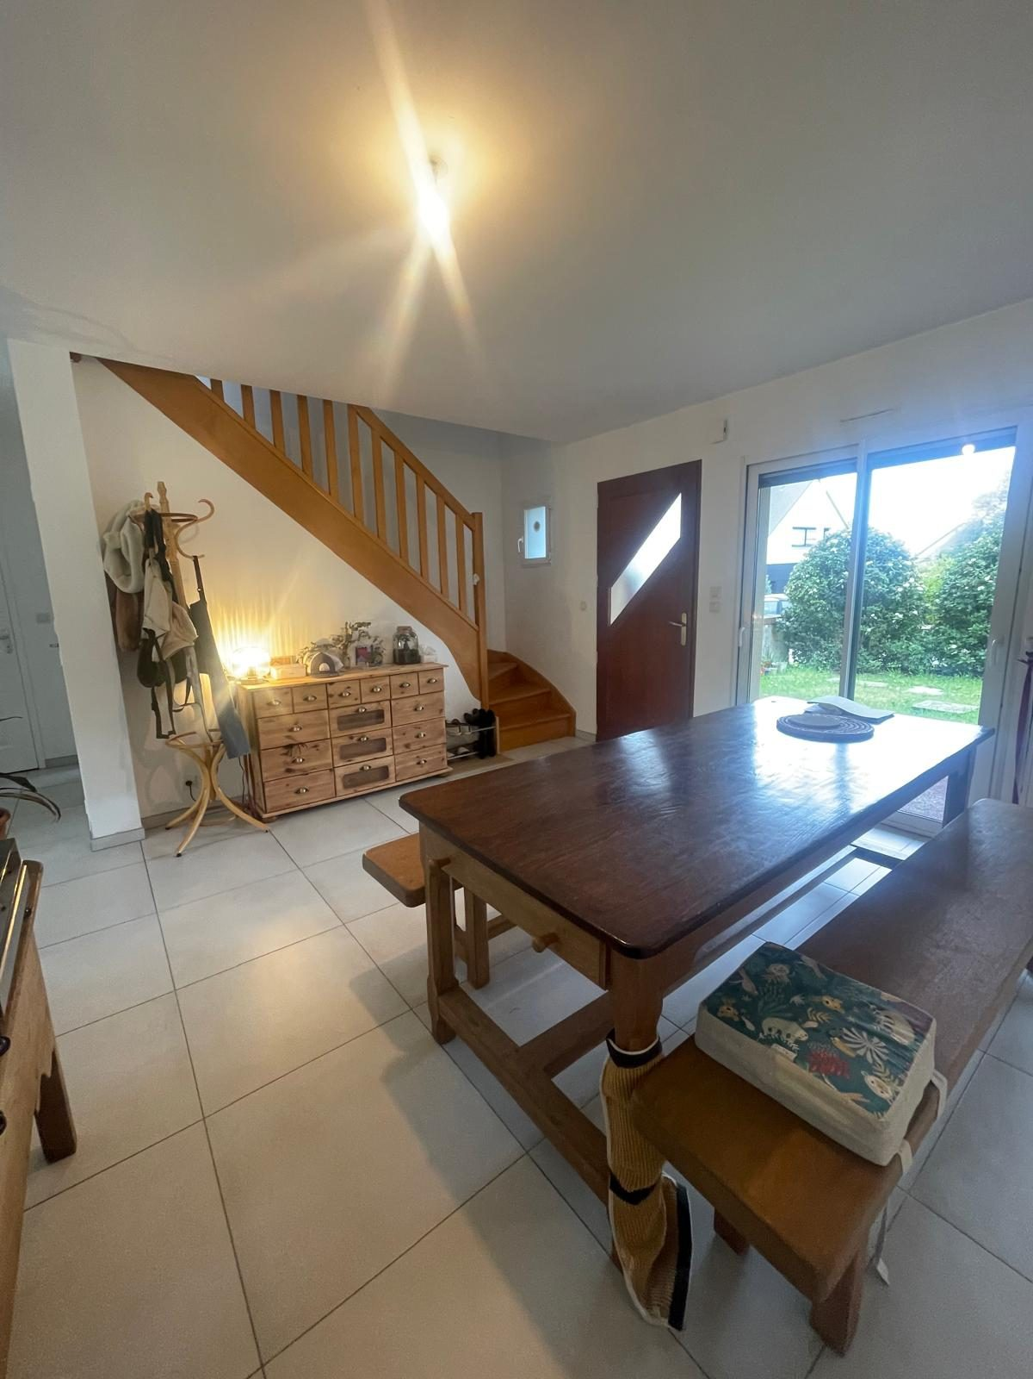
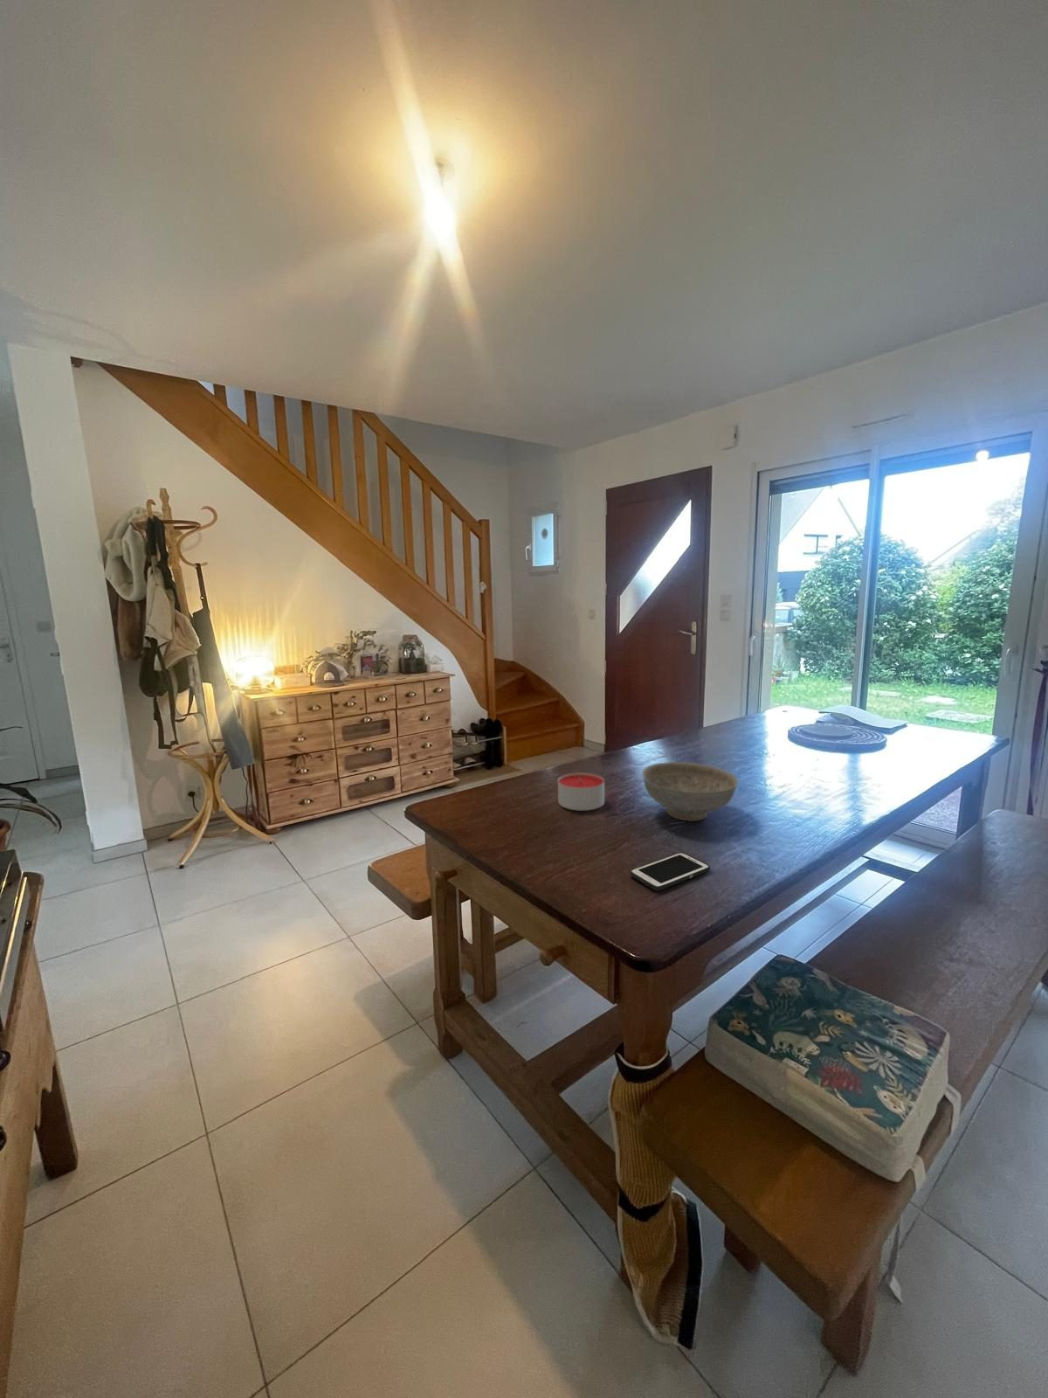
+ candle (581, 790)
+ decorative bowl (688, 795)
+ cell phone (669, 871)
